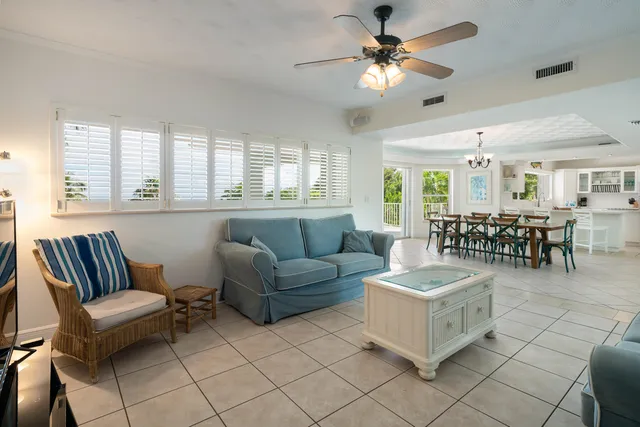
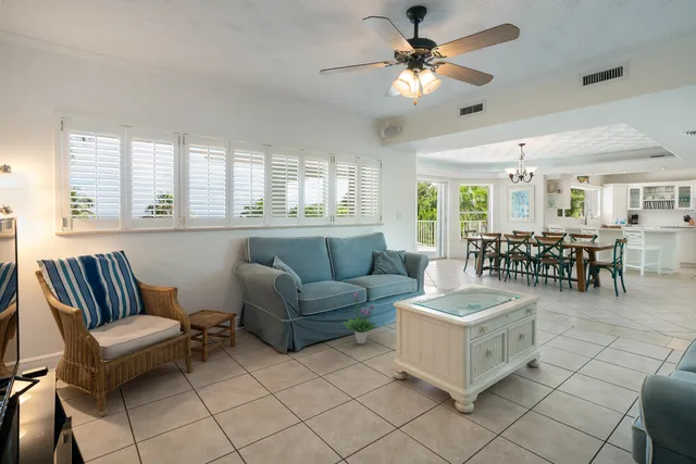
+ potted plant (359, 317)
